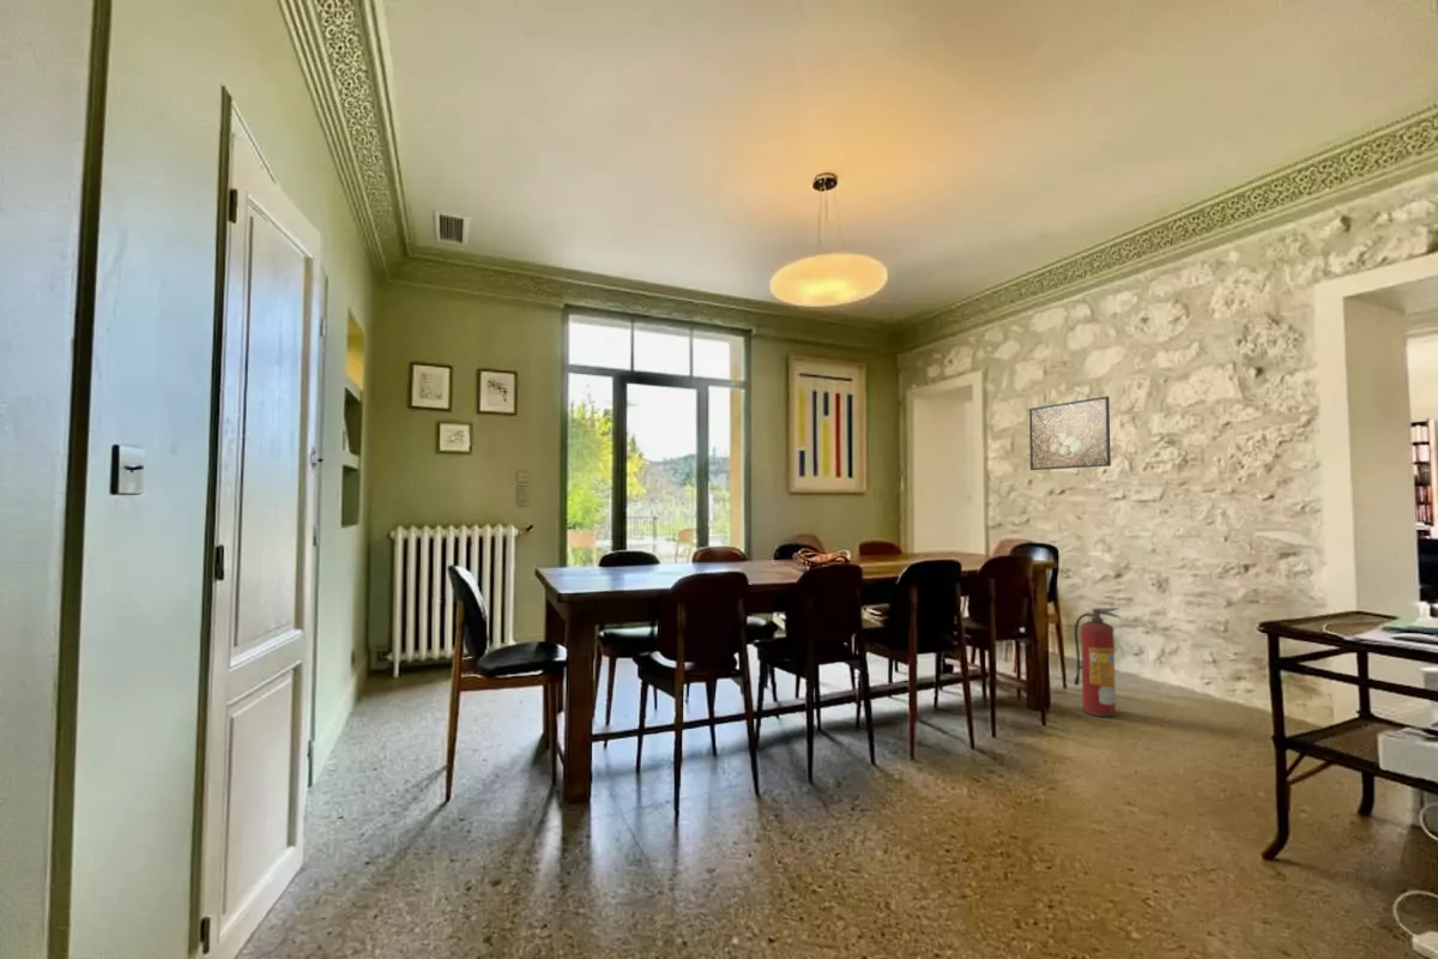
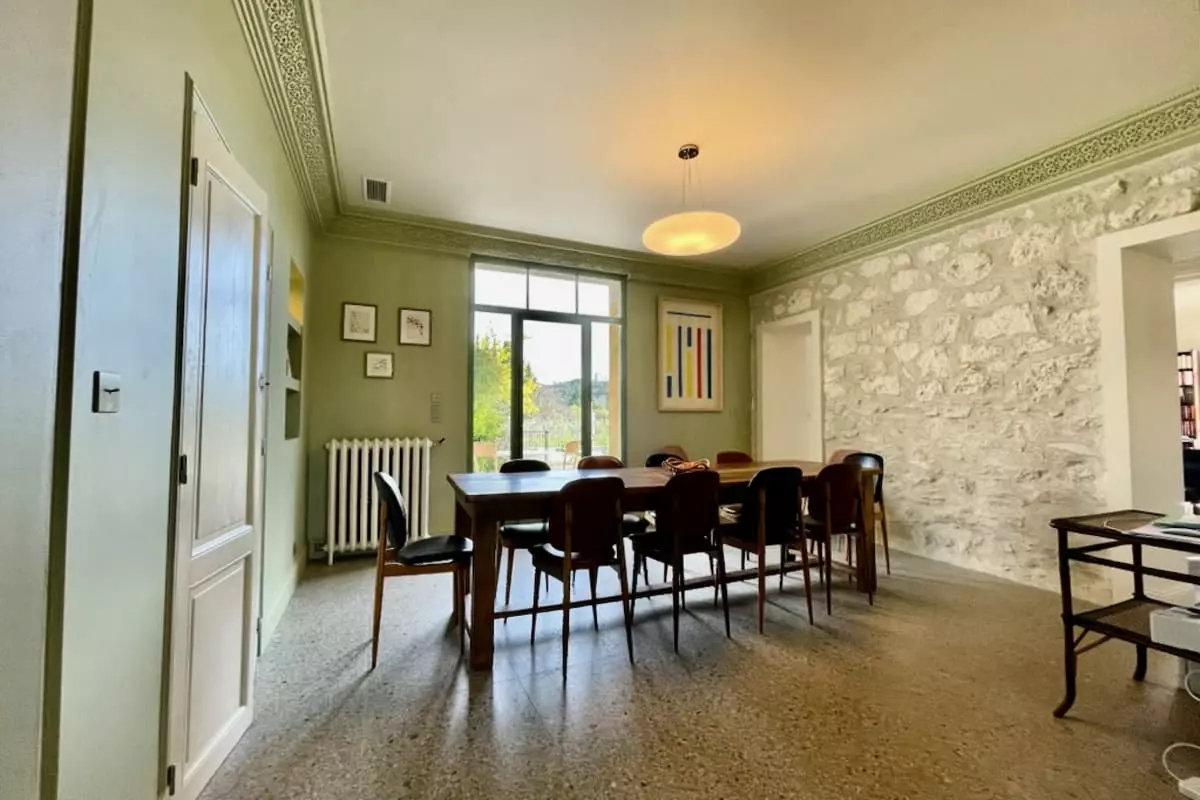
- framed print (1067, 435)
- fire extinguisher (1096, 658)
